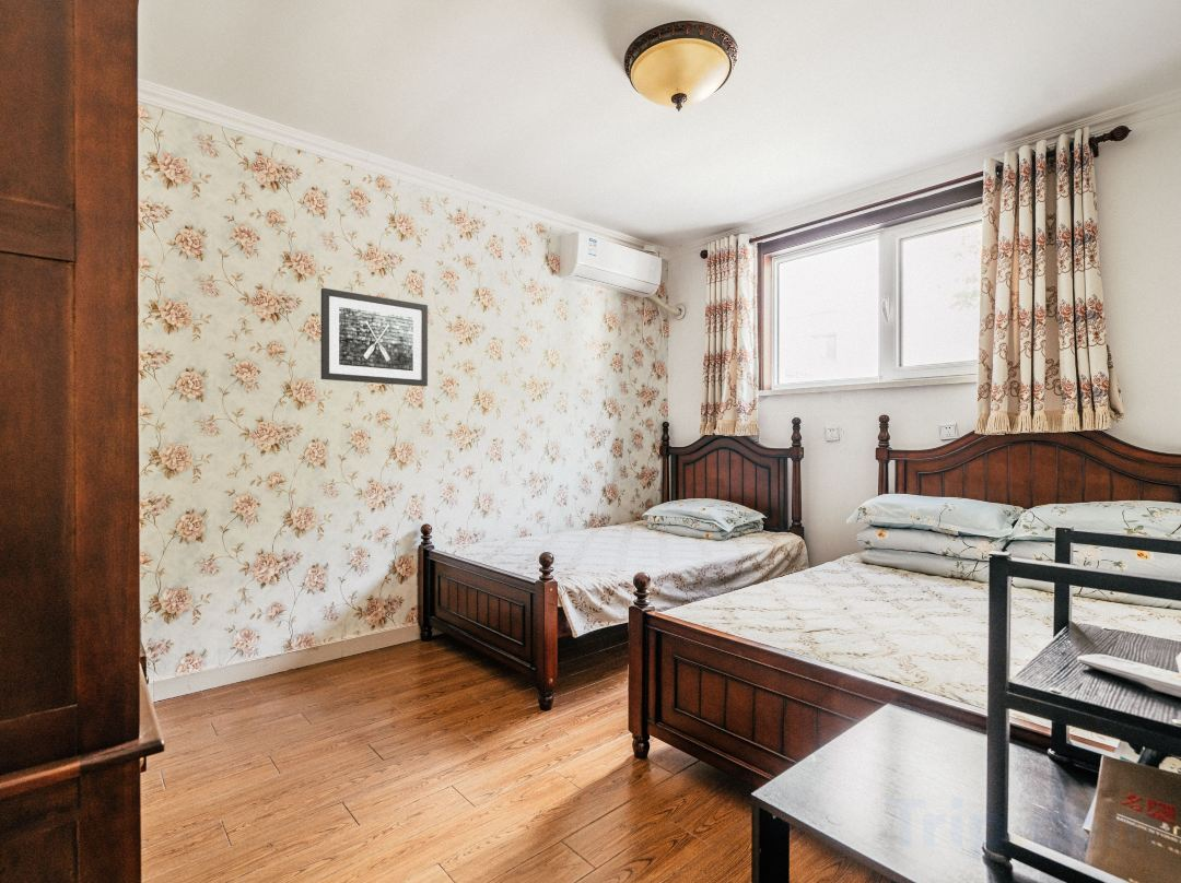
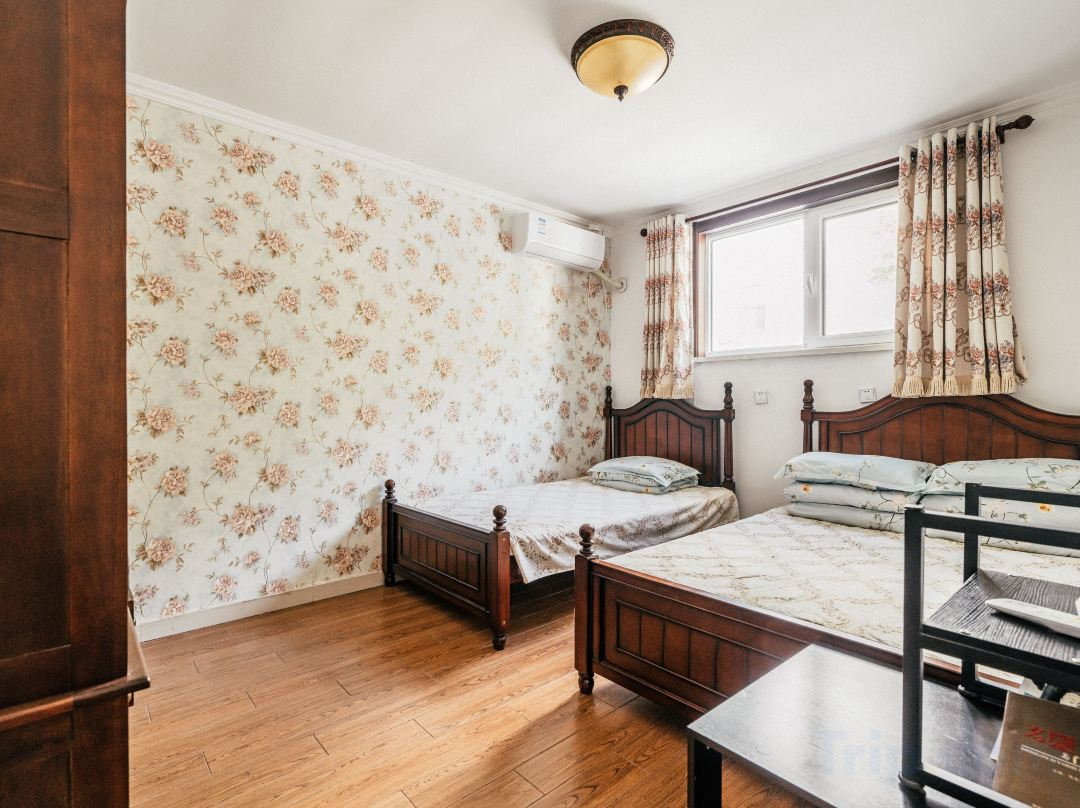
- wall art (376, 340)
